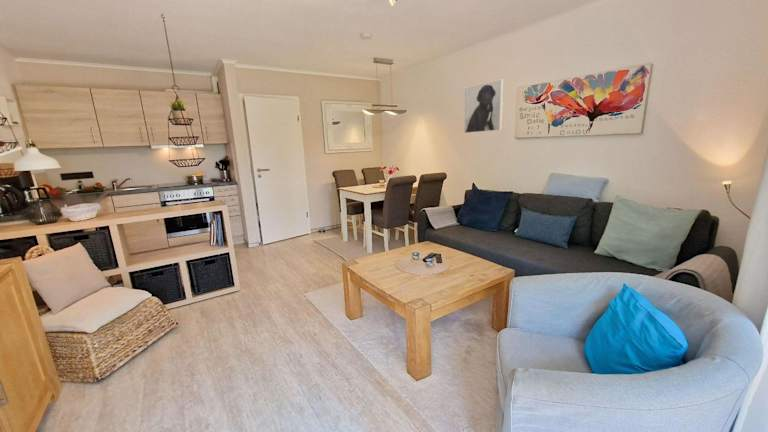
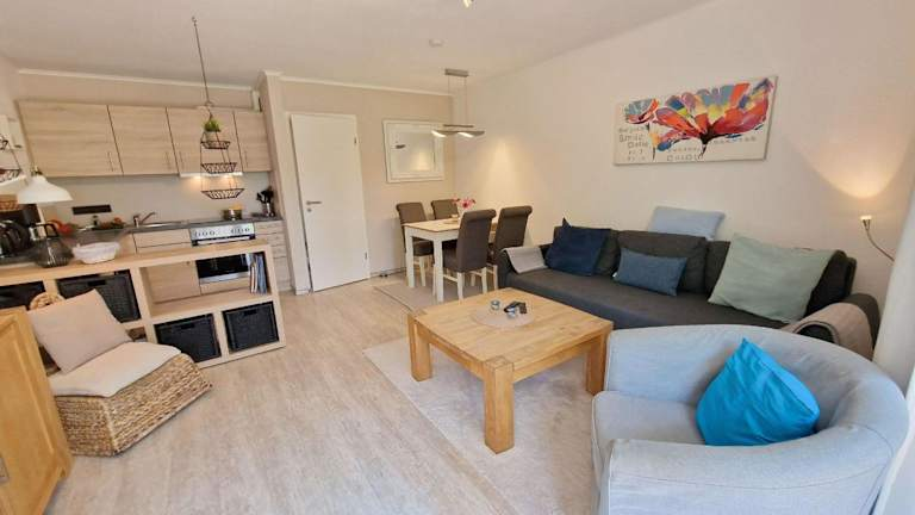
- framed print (482, 108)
